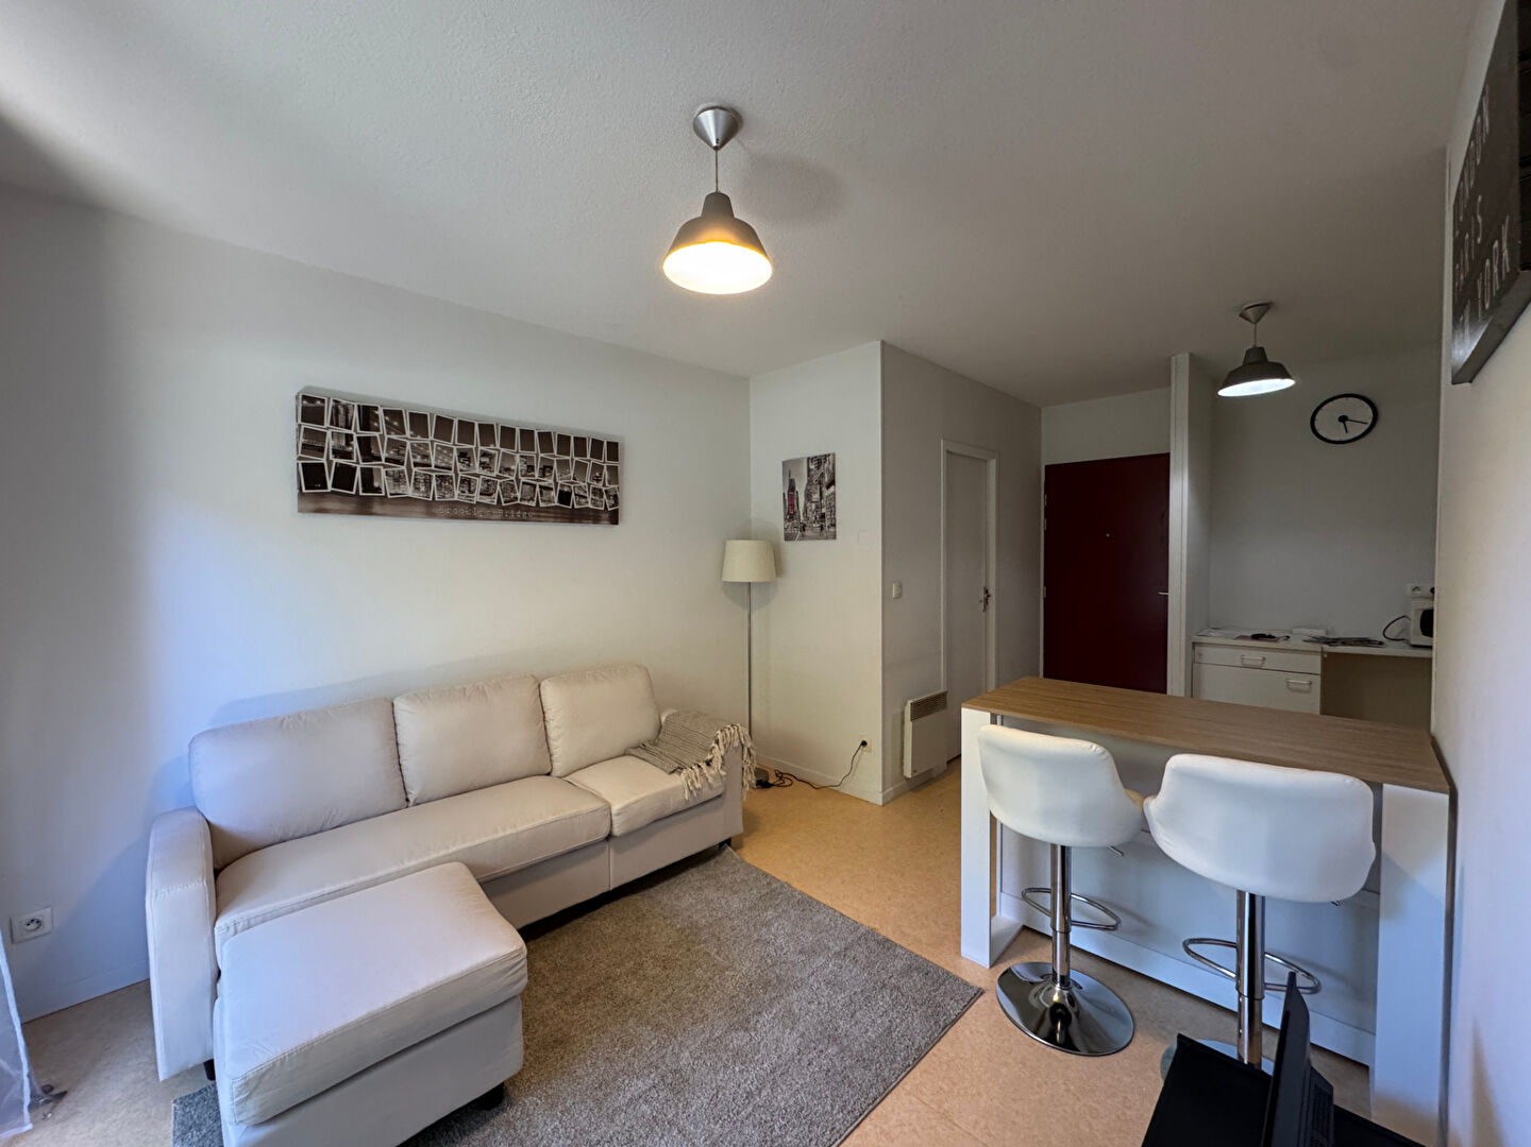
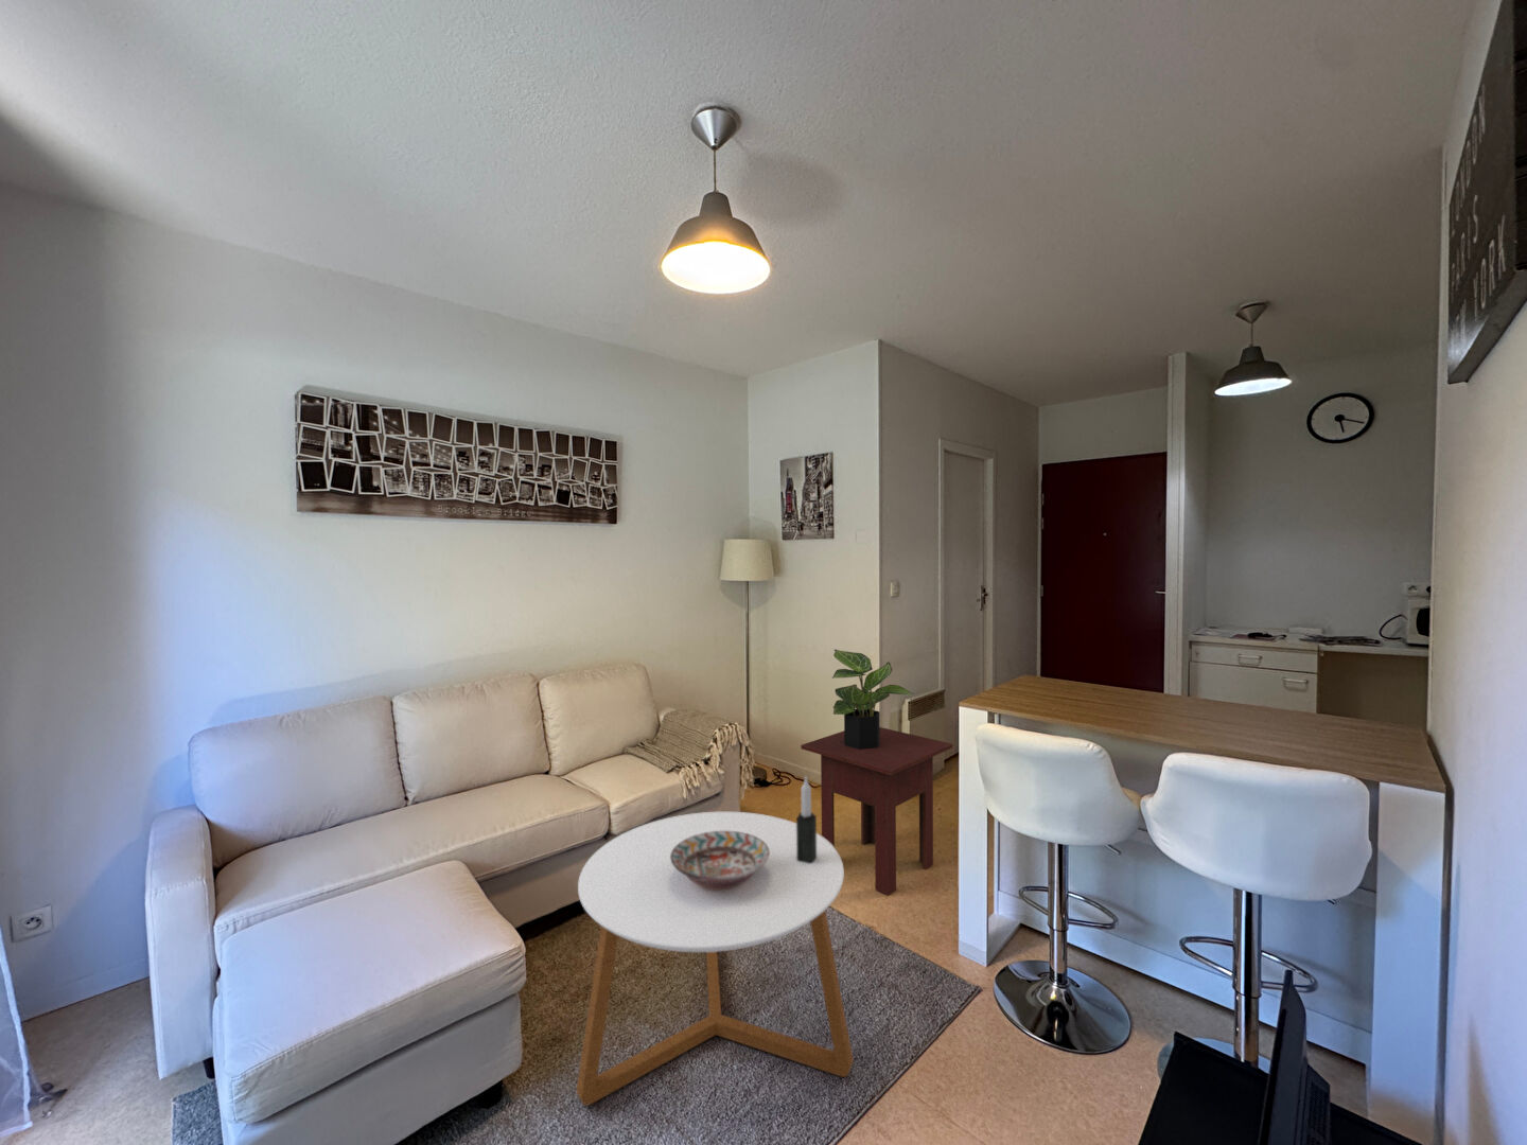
+ side table (877, 805)
+ coffee table (719, 950)
+ candle (806, 817)
+ potted plant (864, 698)
+ decorative bowl (720, 864)
